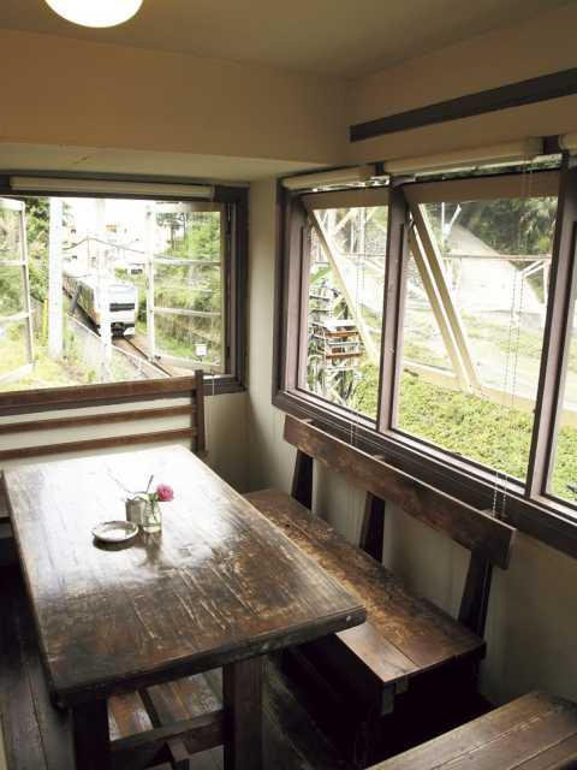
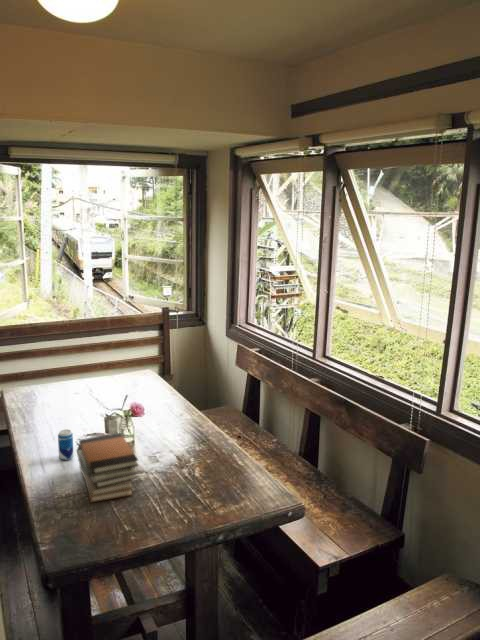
+ beverage can (65, 444)
+ book stack (106, 465)
